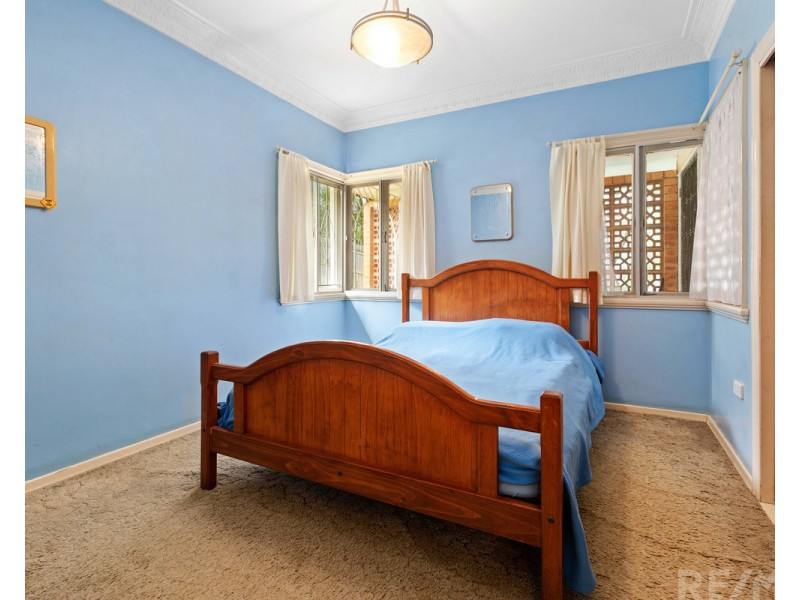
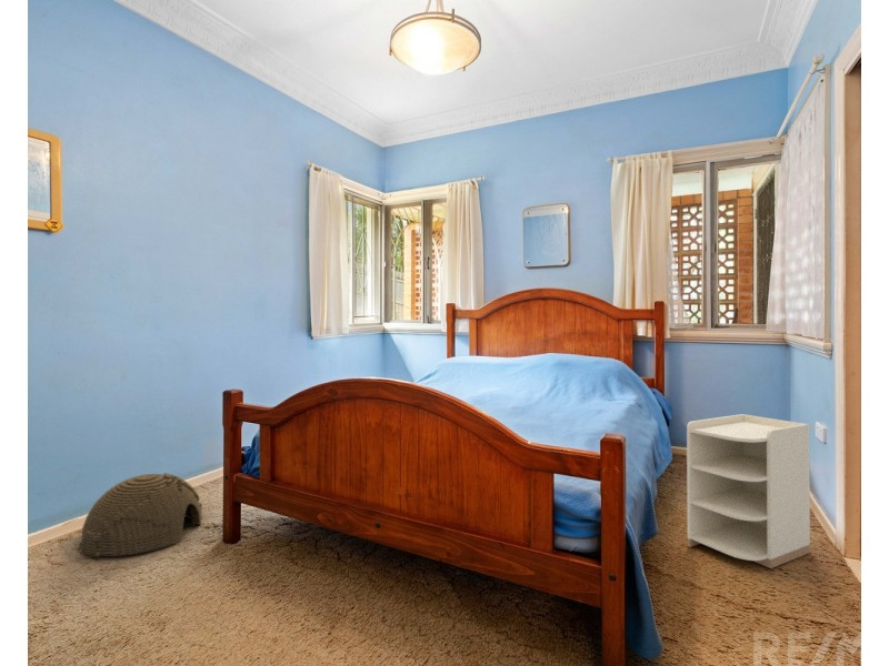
+ nightstand (746, 484)
+ woven basket (143, 504)
